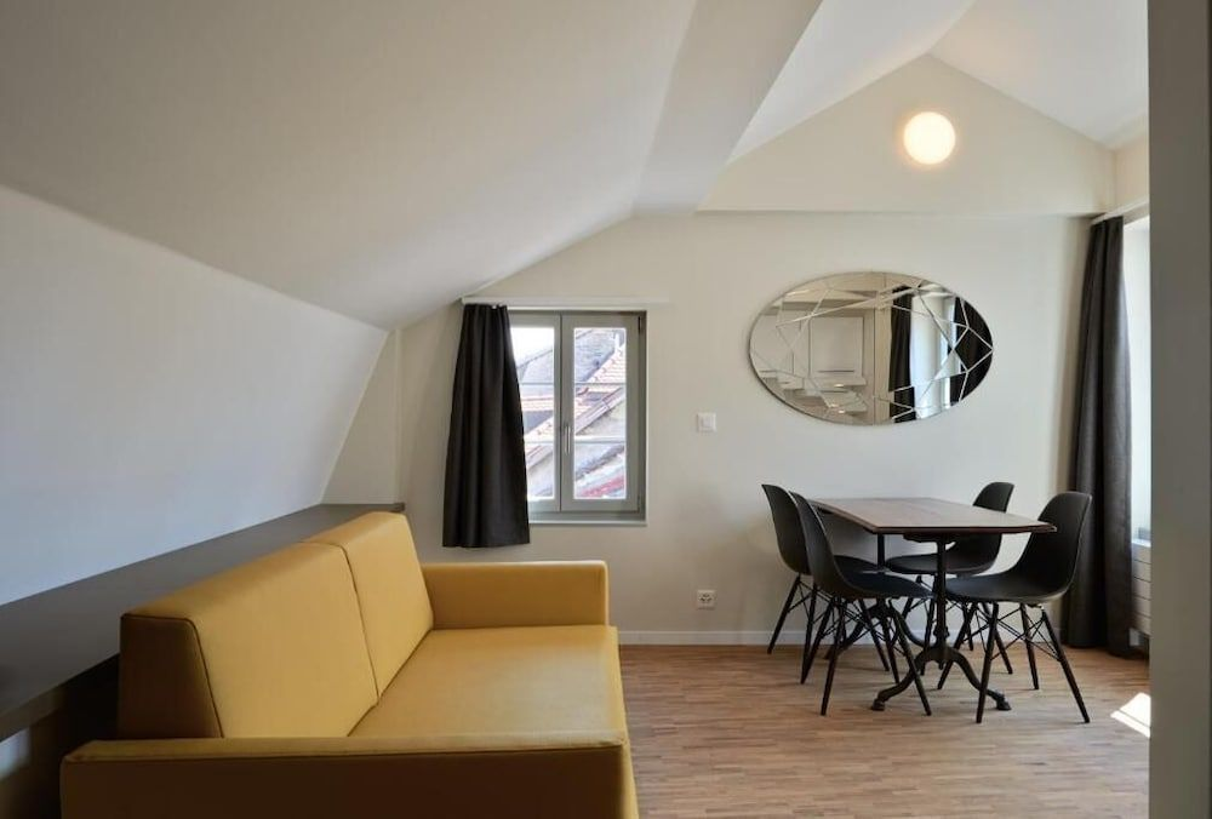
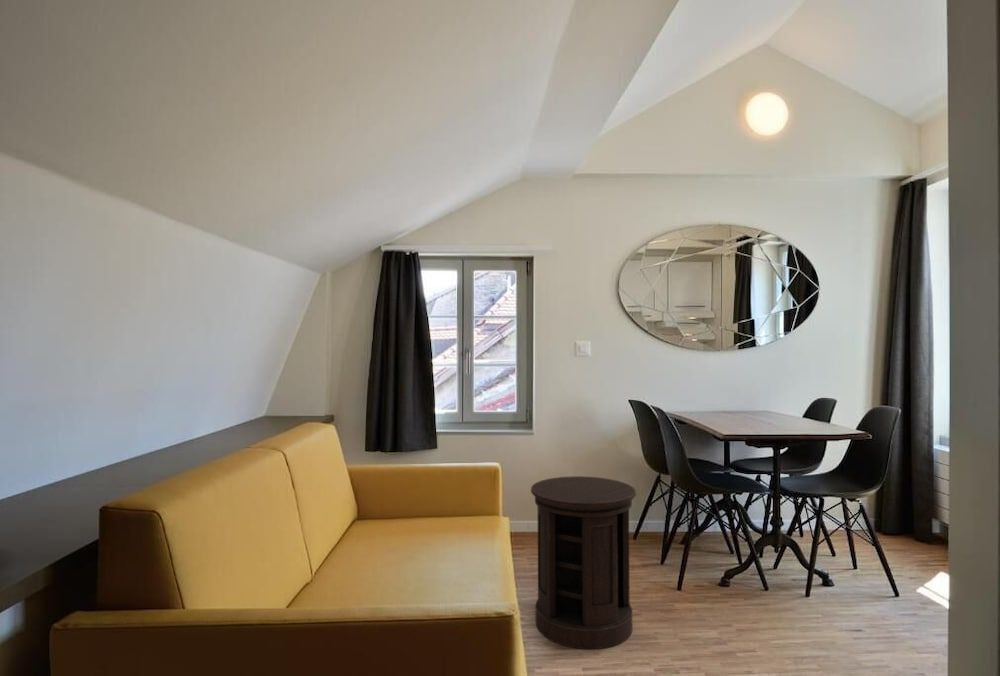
+ side table (583, 556)
